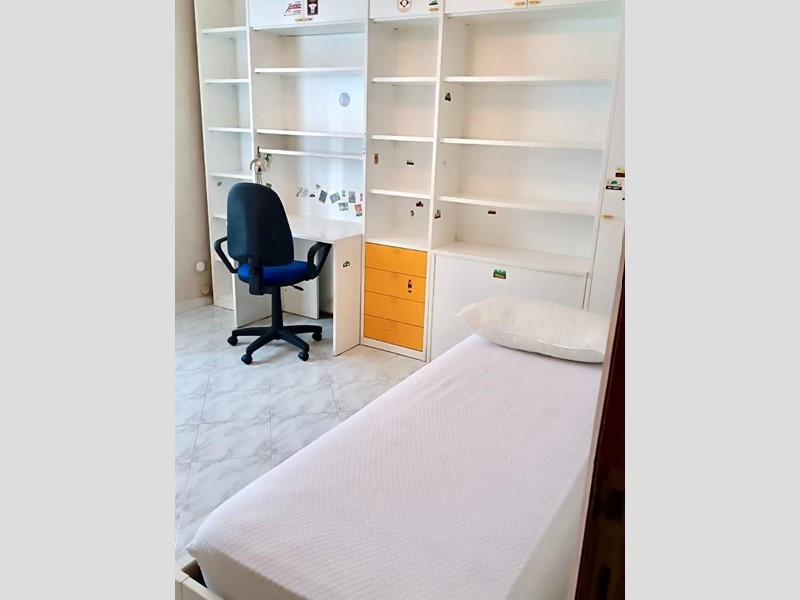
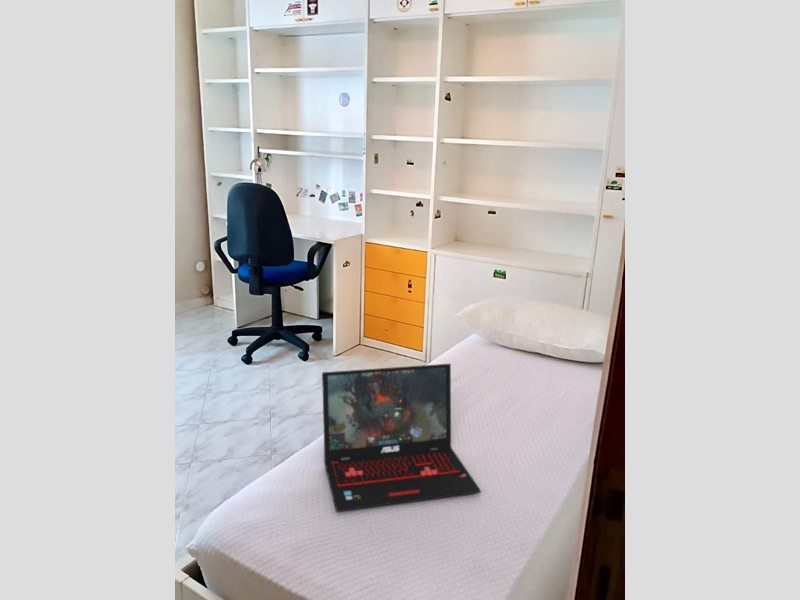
+ laptop (398, 431)
